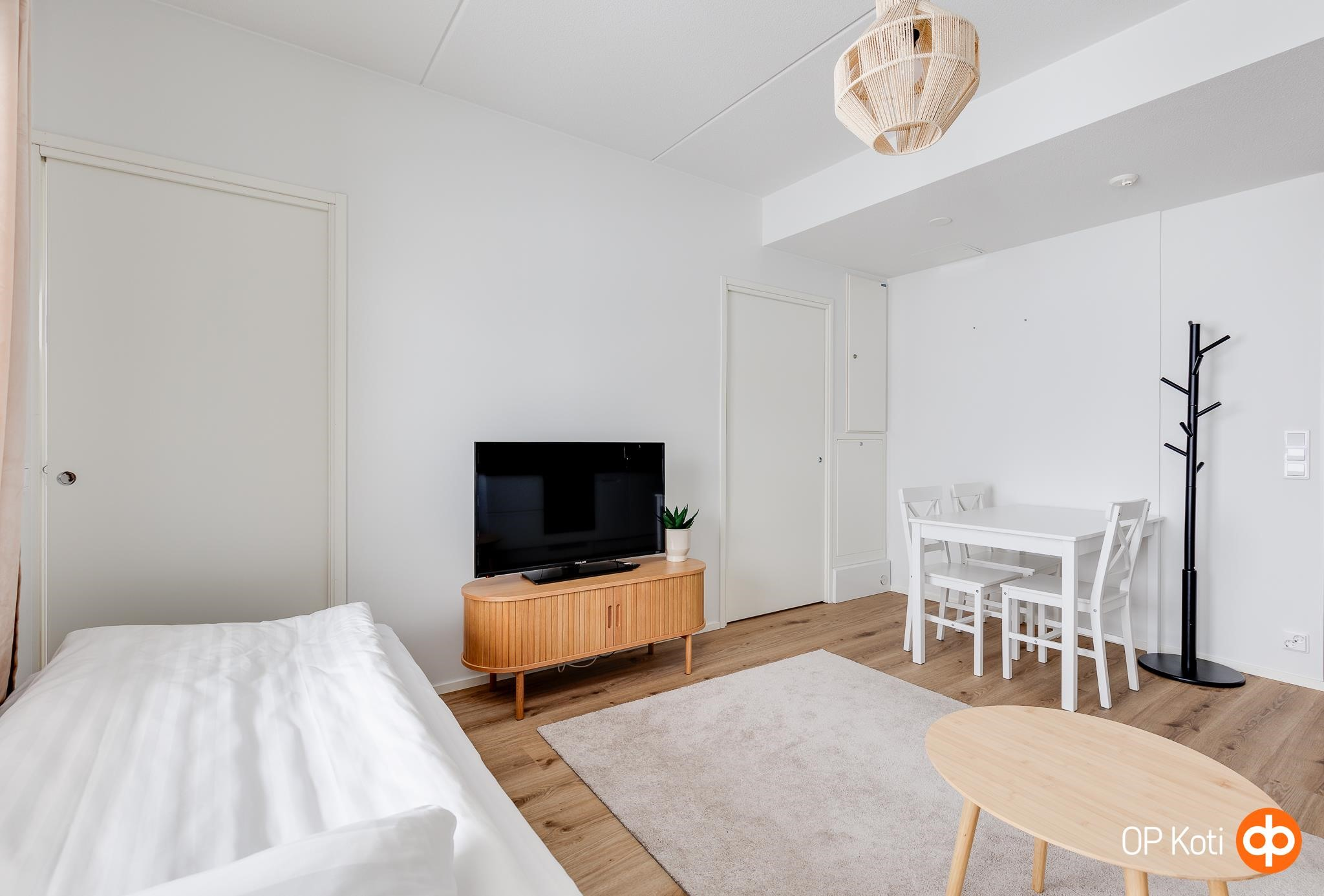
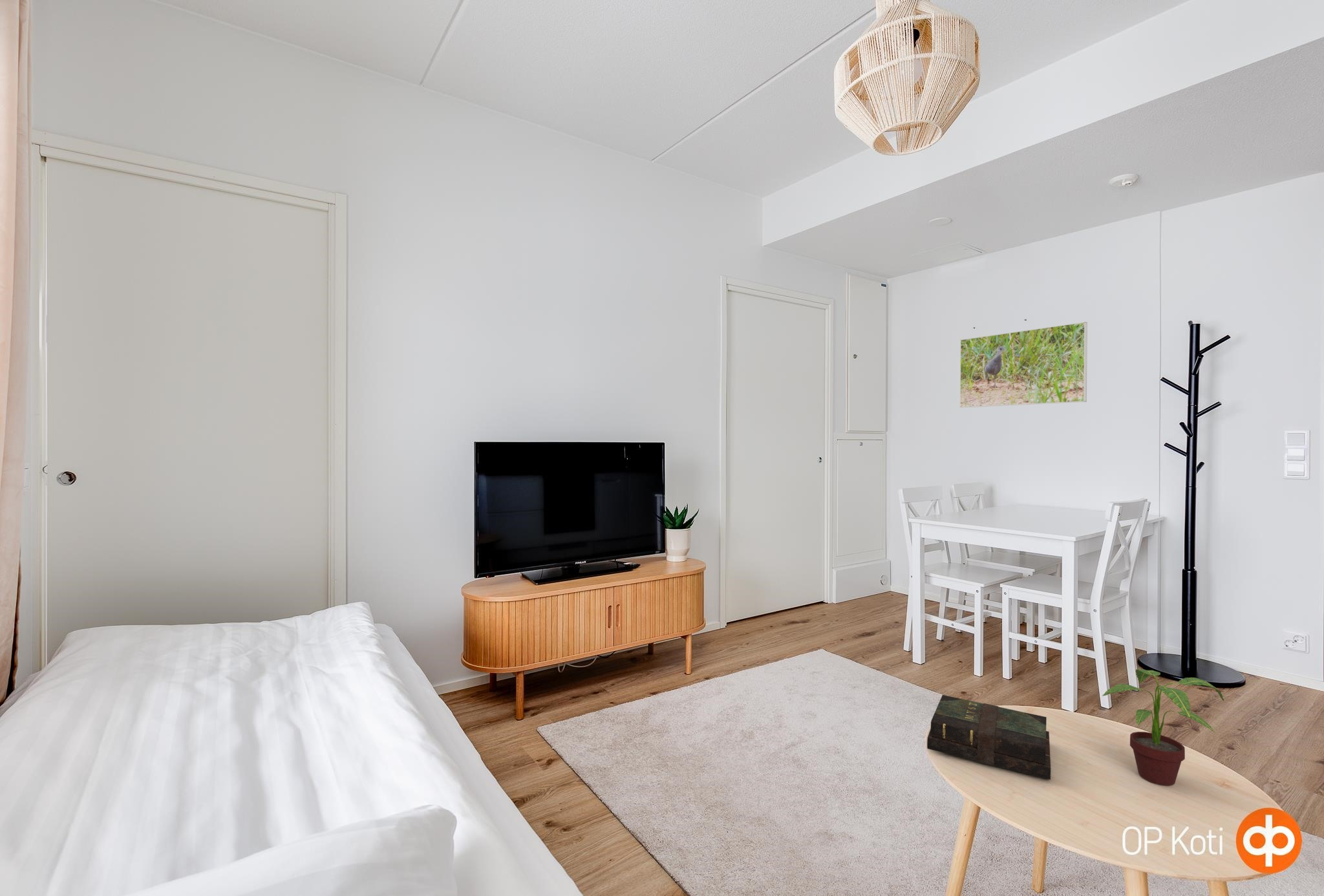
+ book (988, 732)
+ potted plant (1162, 729)
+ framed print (1018, 368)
